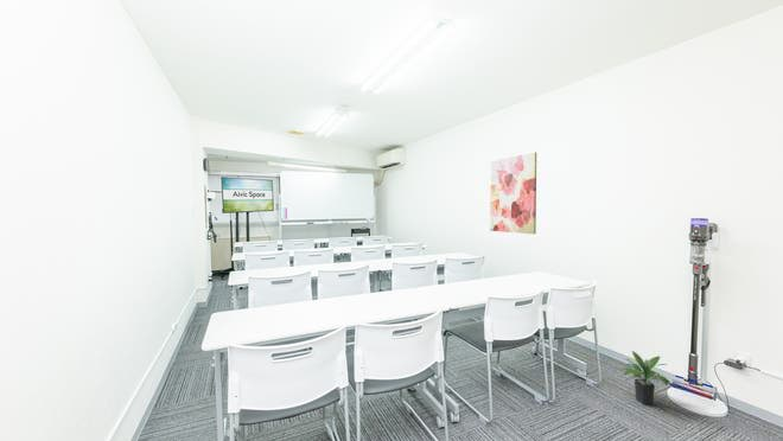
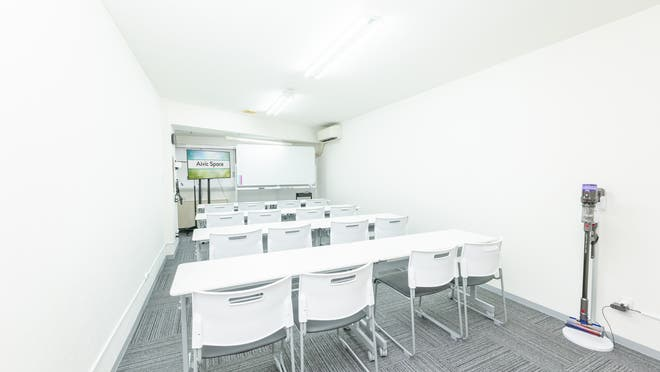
- wall art (511, 194)
- potted plant (644, 378)
